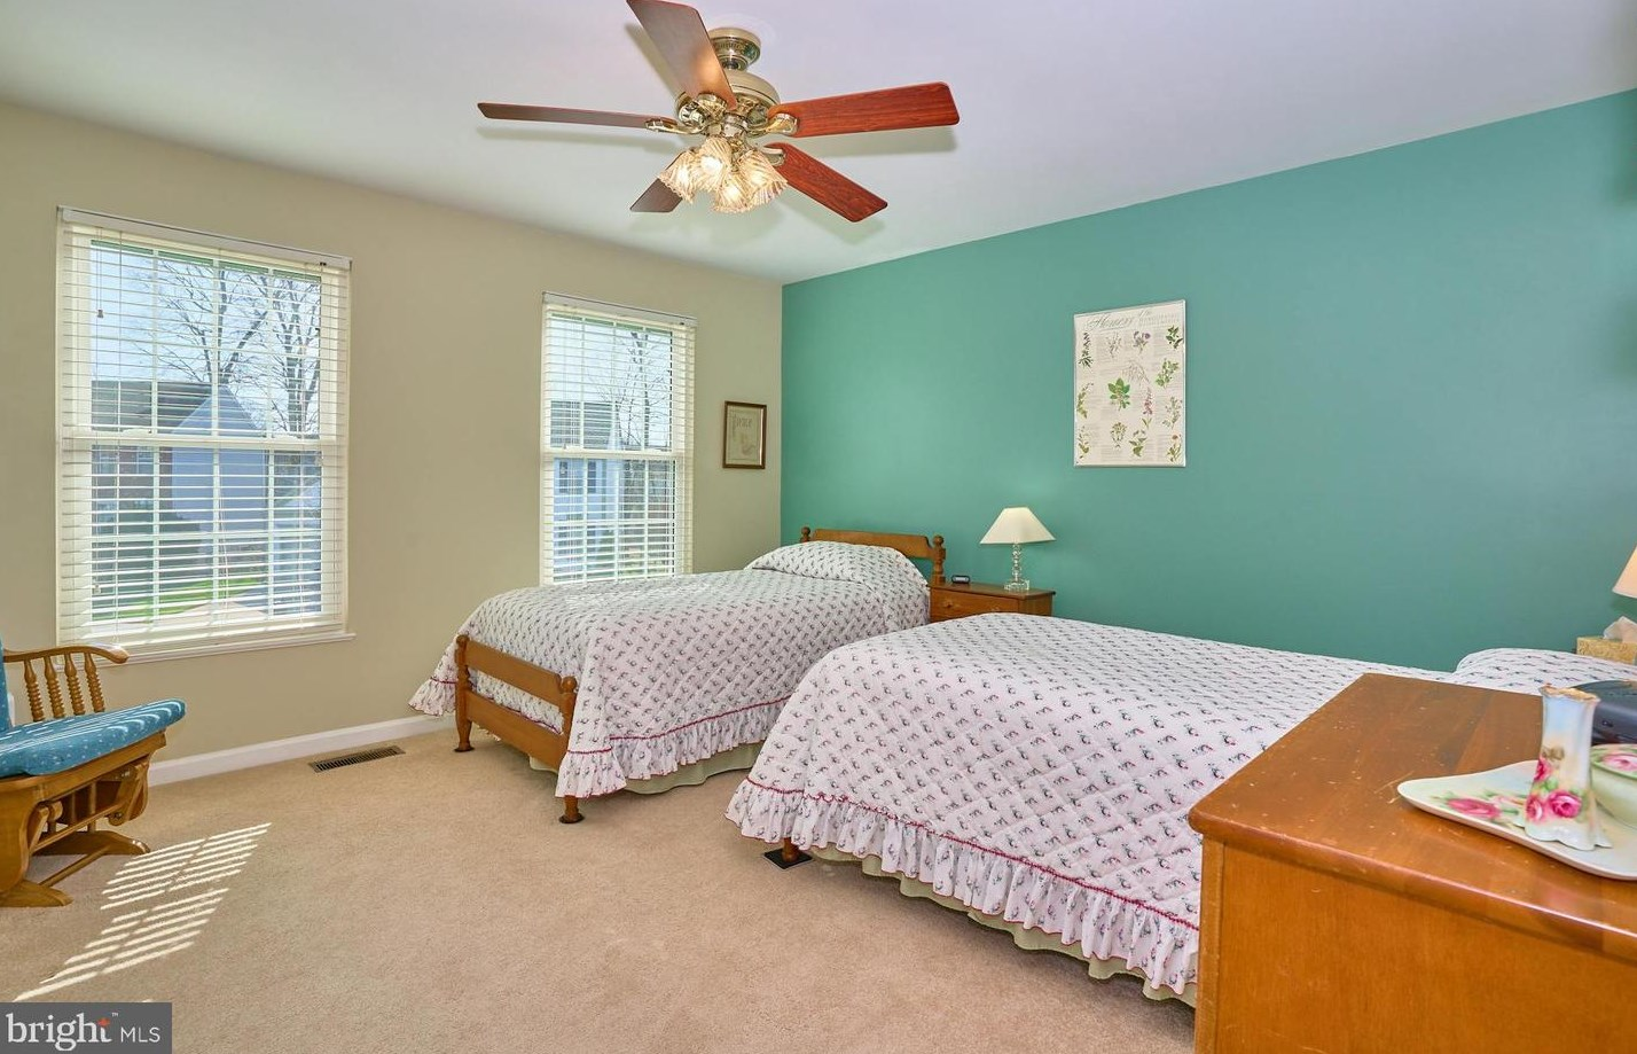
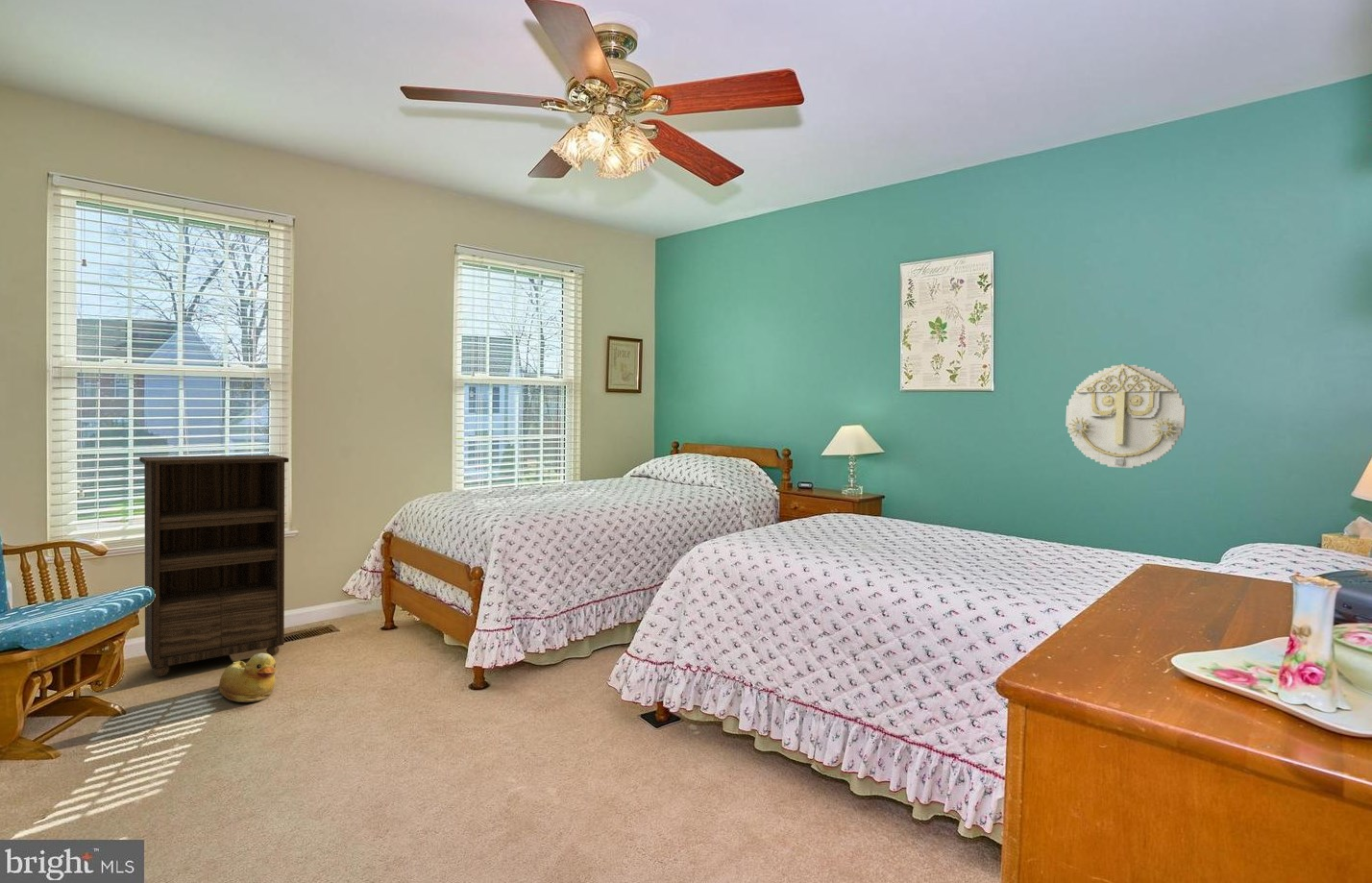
+ wall decoration (1121, 415)
+ rubber duck (245, 672)
+ bookshelf (215, 558)
